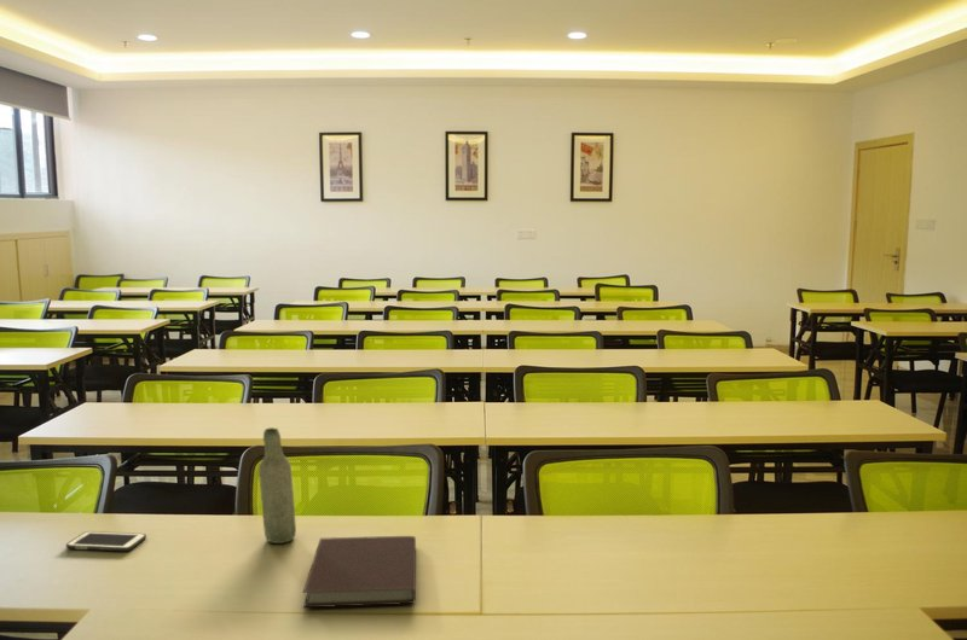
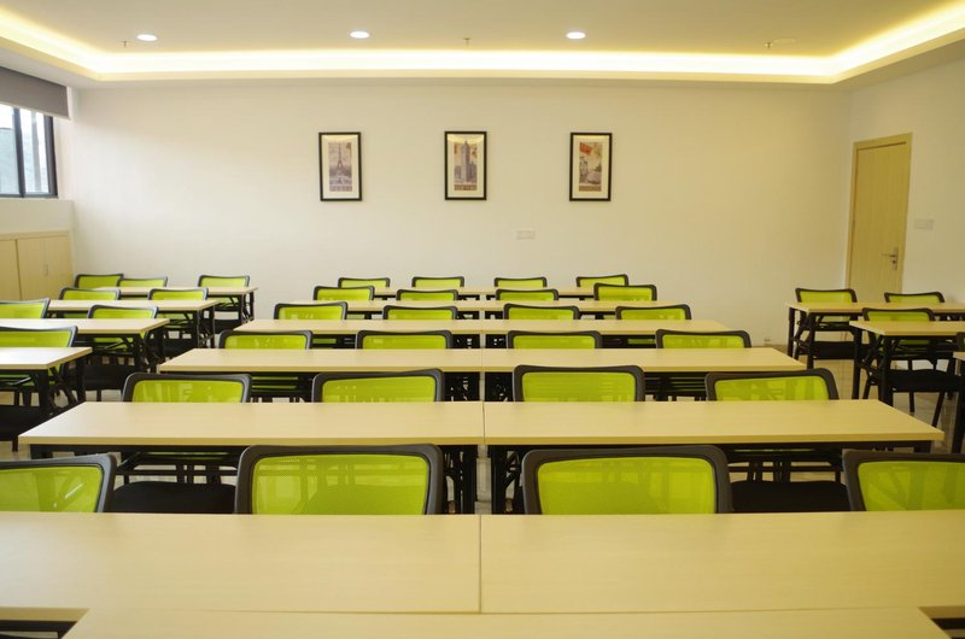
- cell phone (106, 541)
- bottle (277, 484)
- notebook (364, 568)
